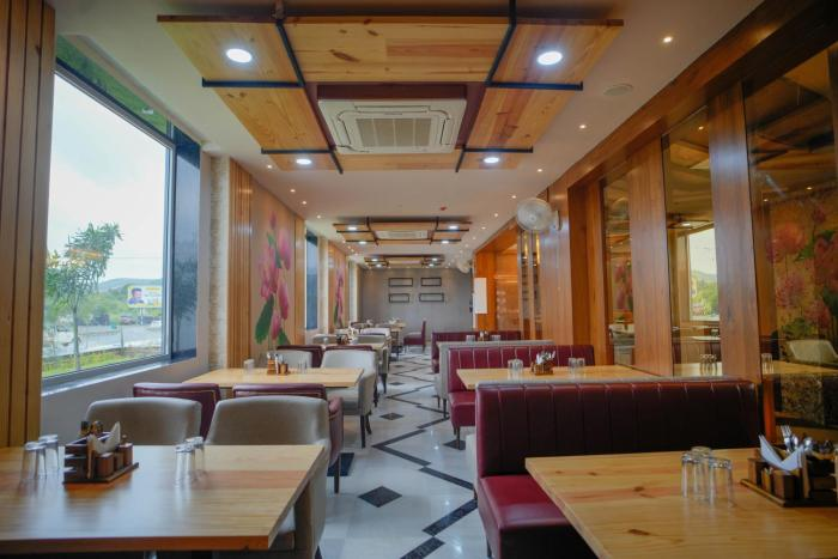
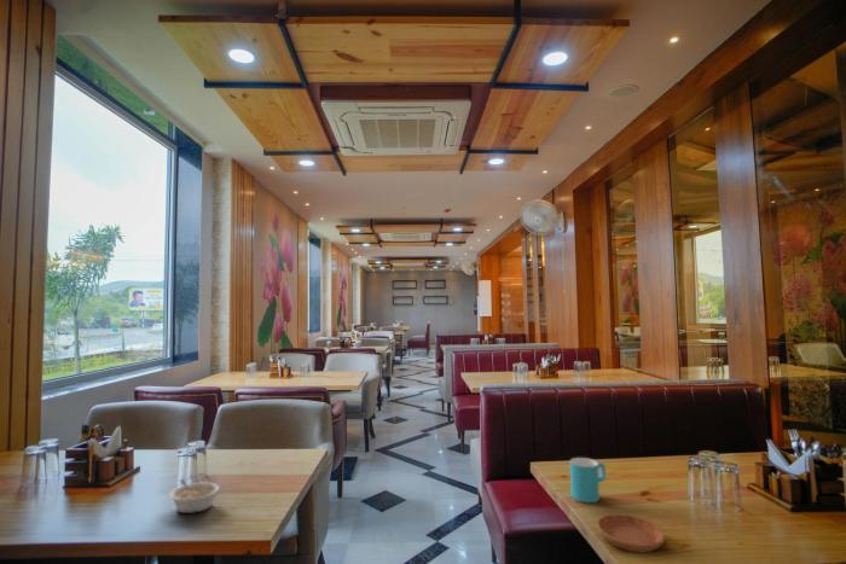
+ legume (192, 496)
+ cup (589, 478)
+ saucer (630, 533)
